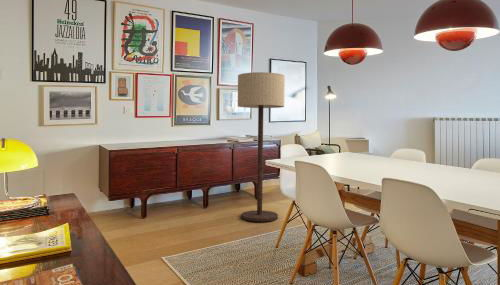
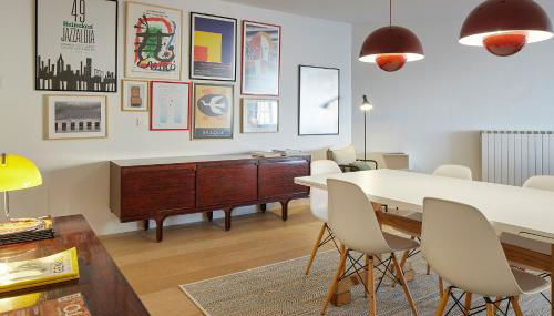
- floor lamp (260, 146)
